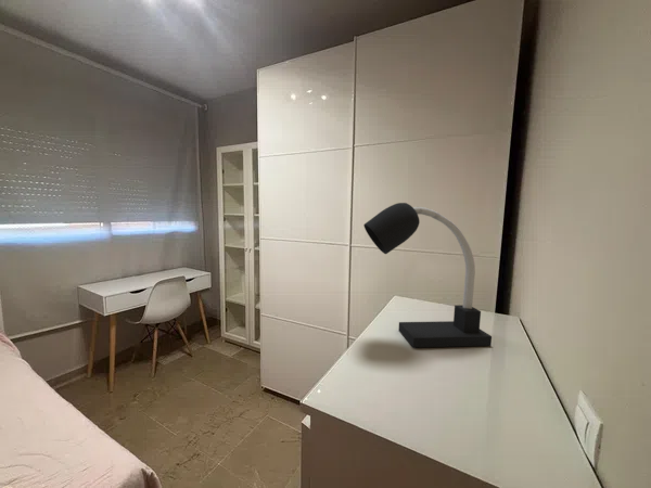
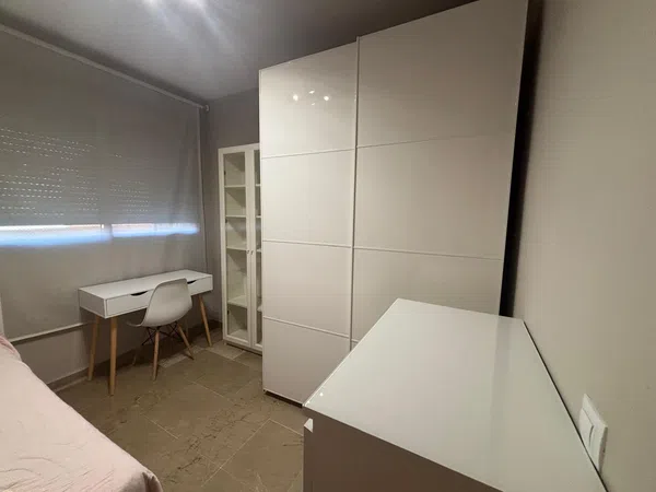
- desk lamp (401, 243)
